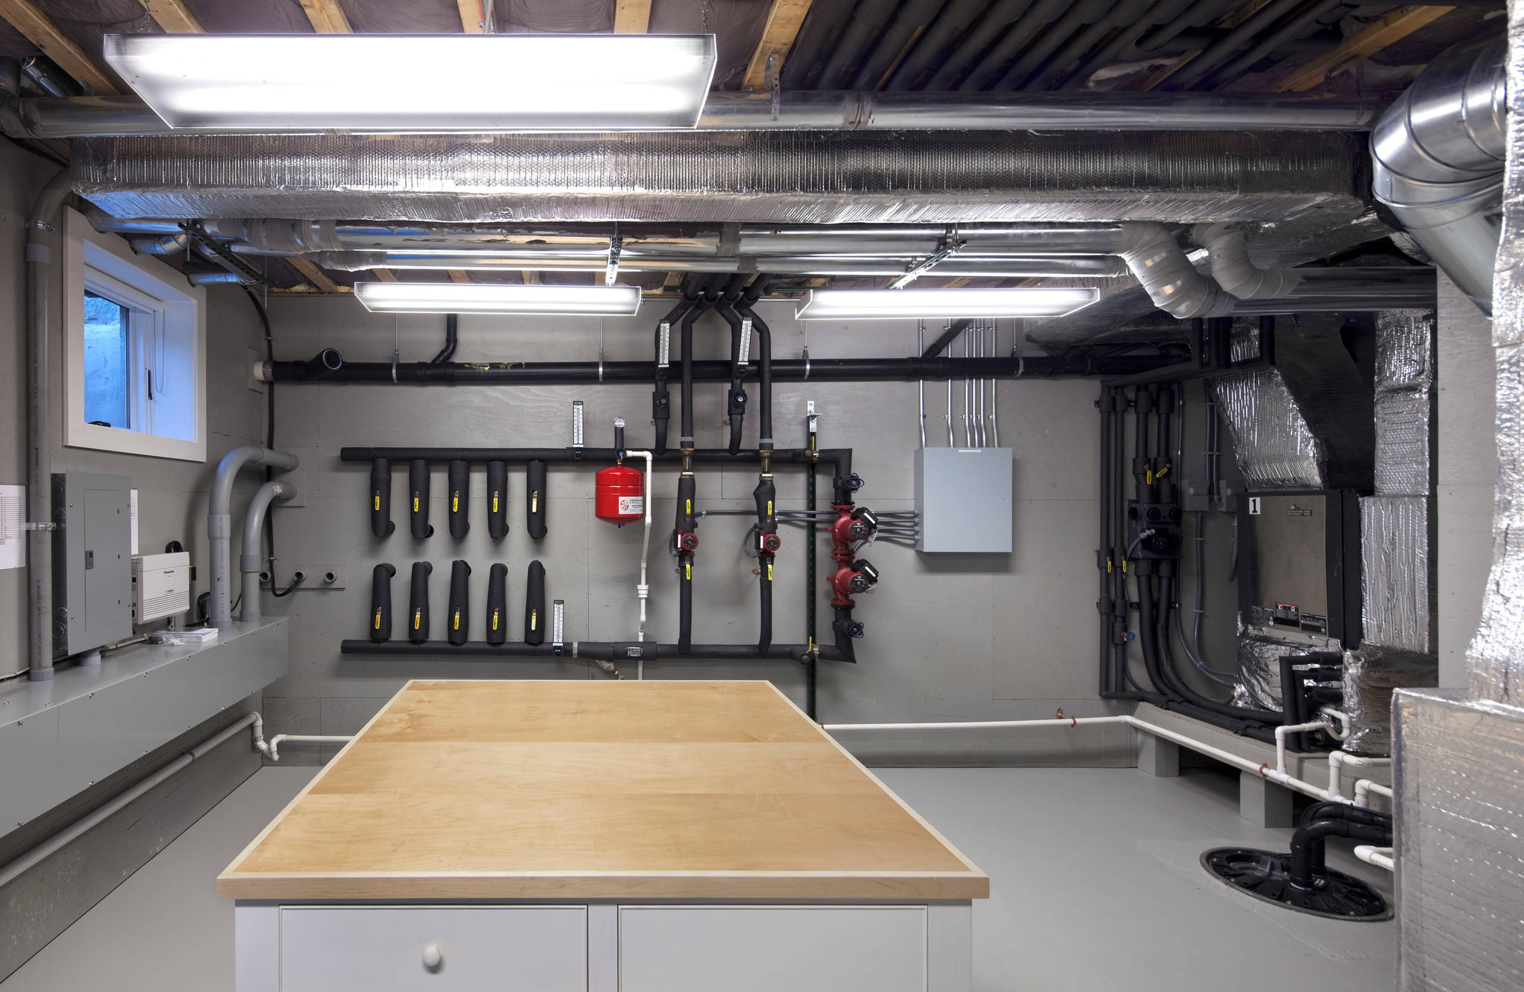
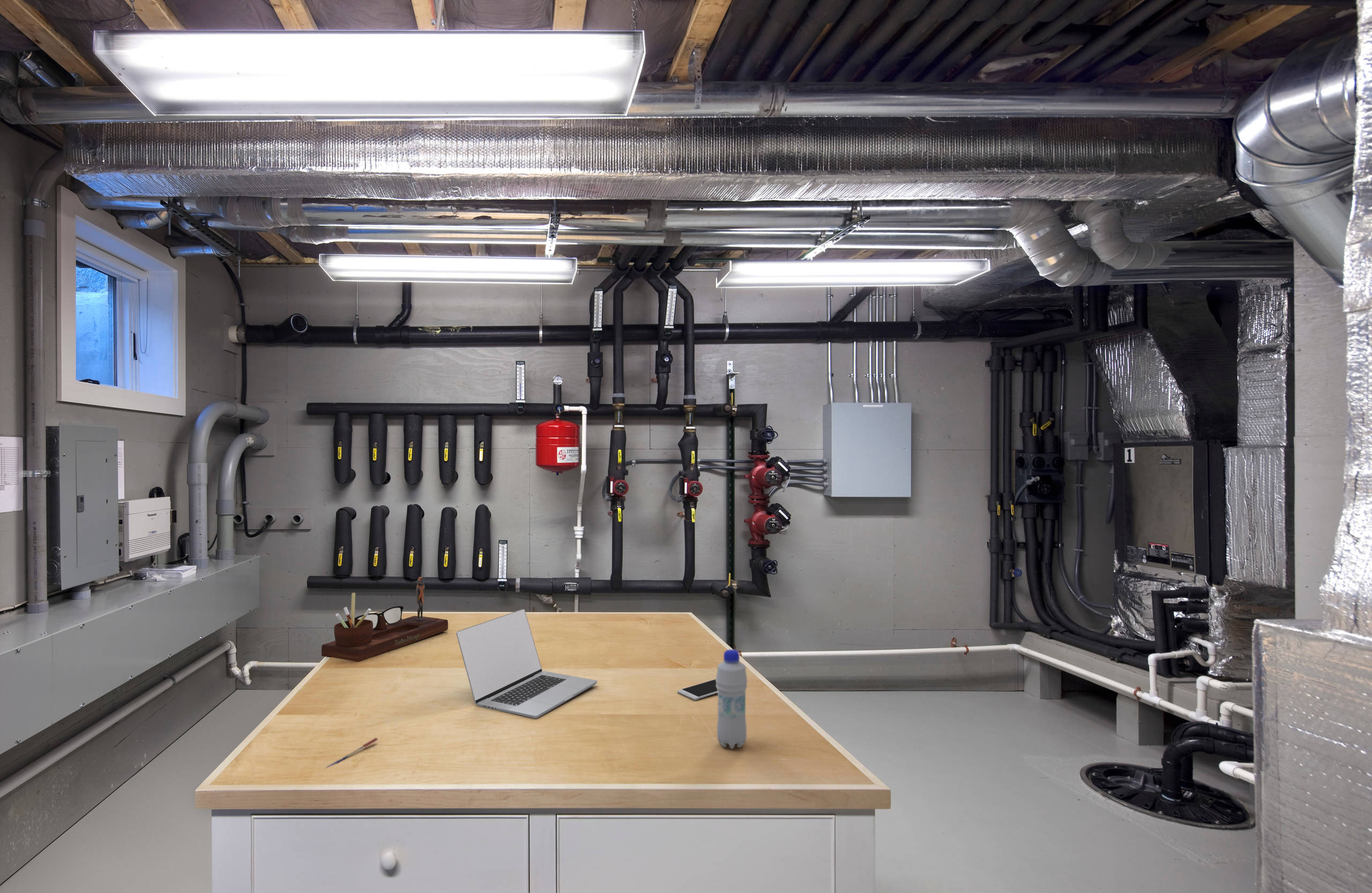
+ pen (348, 755)
+ laptop (529, 659)
+ smartphone (707, 689)
+ desk organizer (384, 615)
+ bottle (732, 697)
